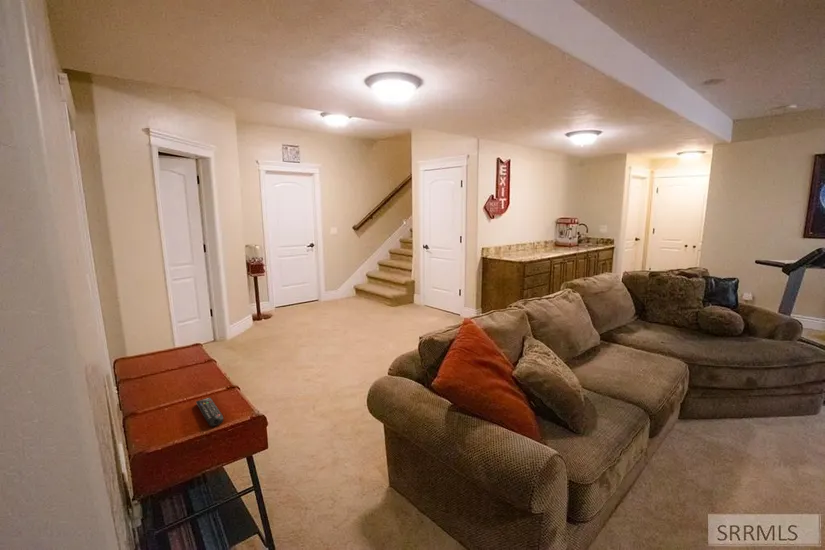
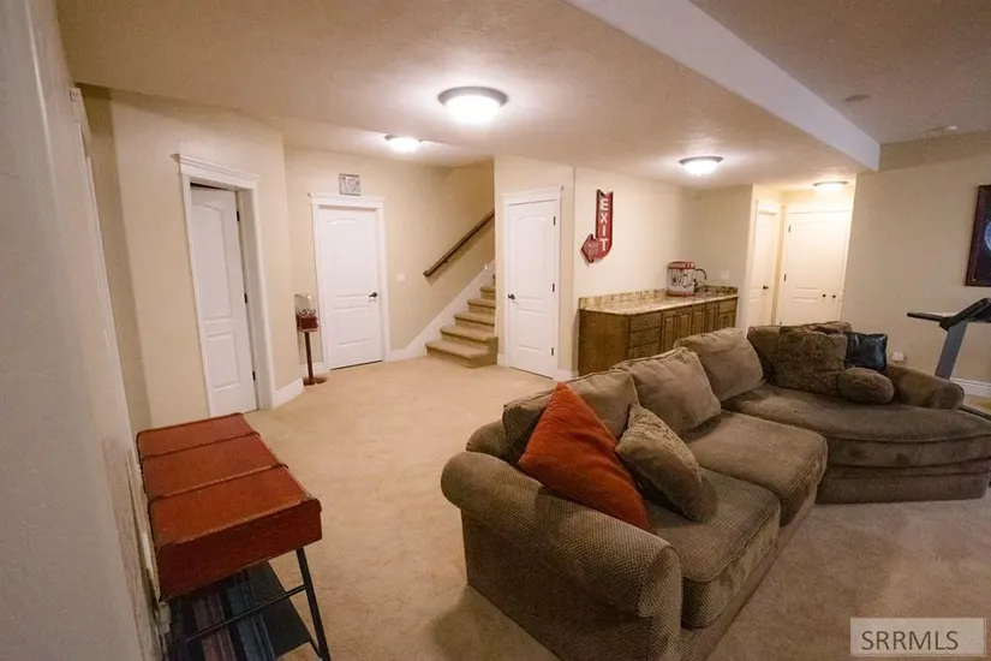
- remote control (209, 410)
